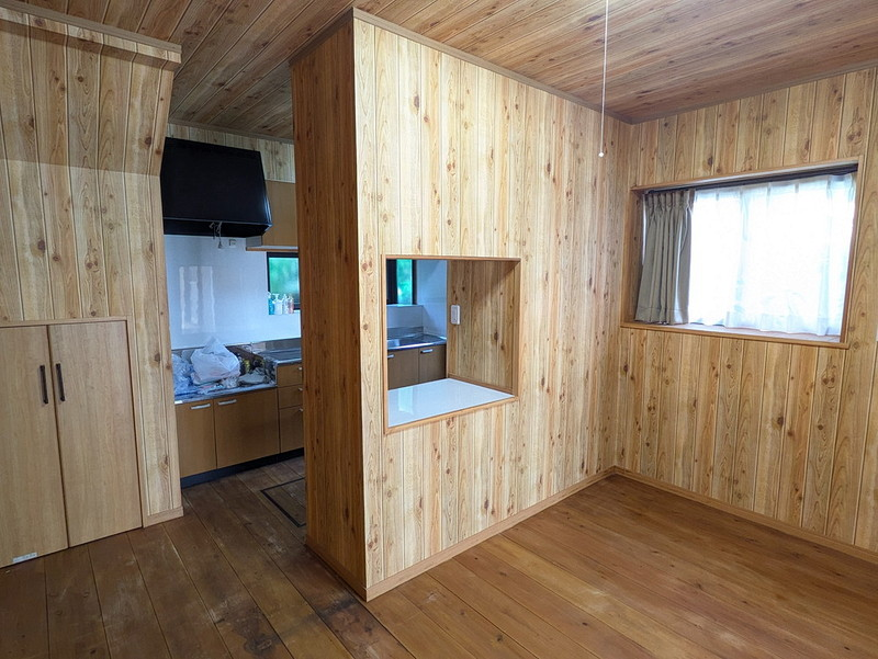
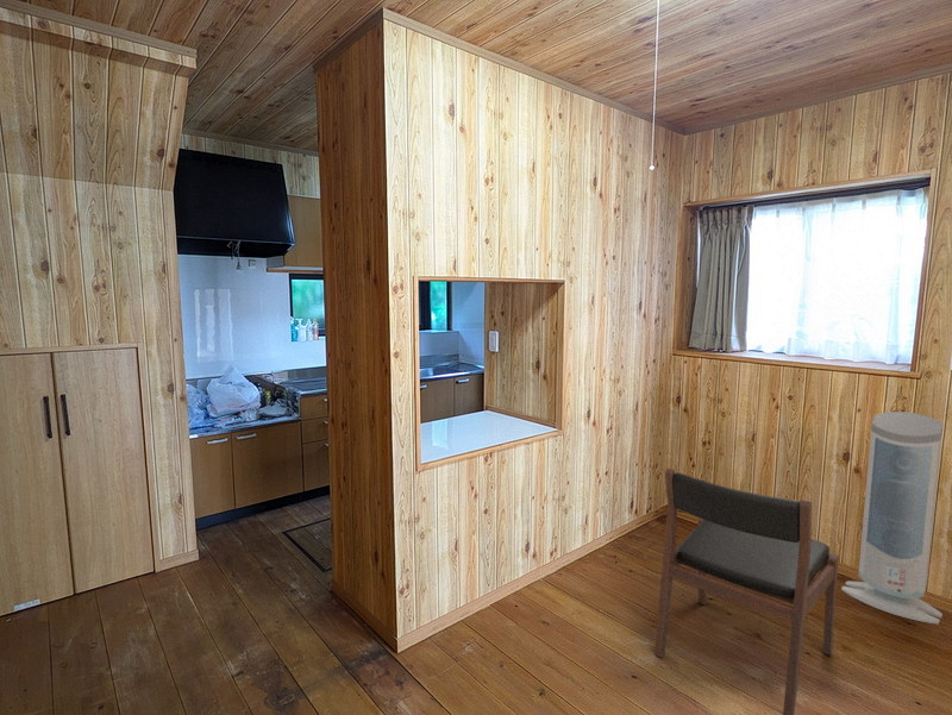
+ air purifier (897, 509)
+ dining chair (747, 562)
